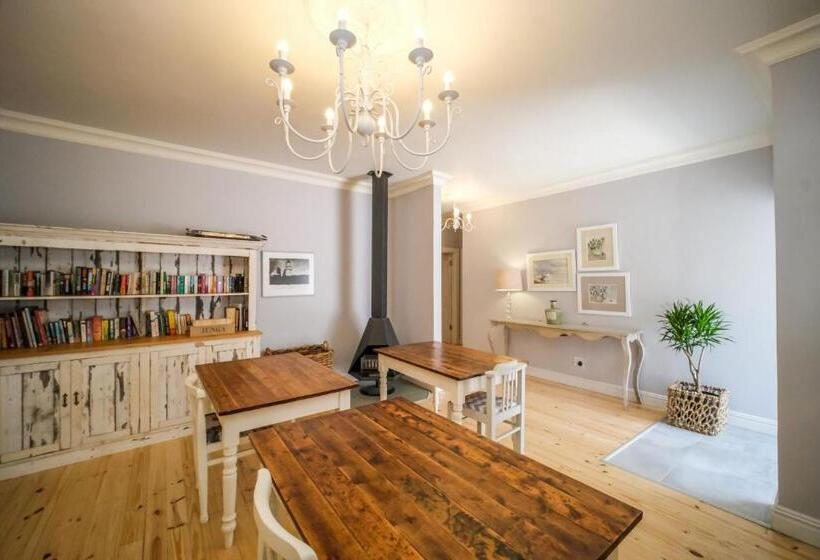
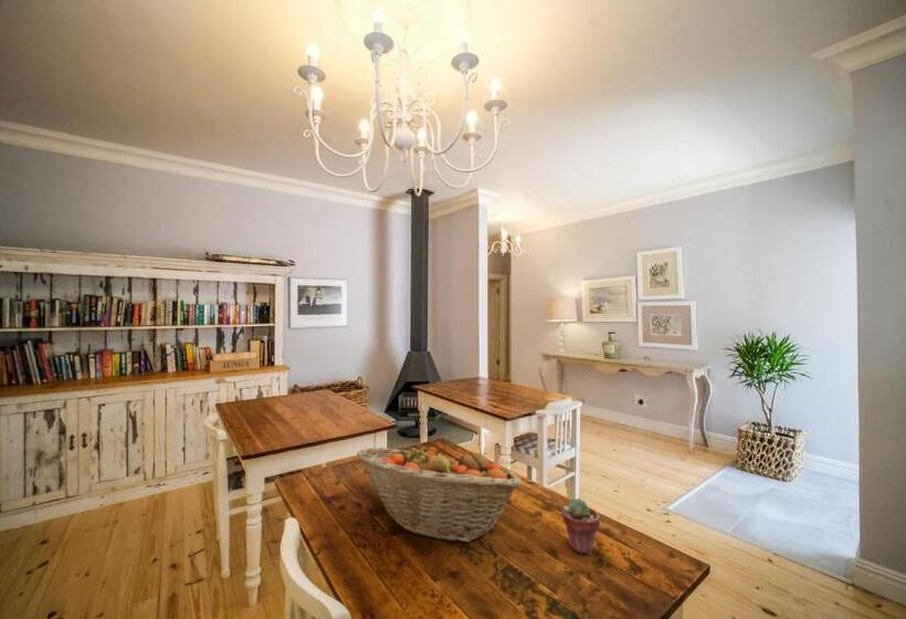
+ fruit basket (436, 478)
+ potted succulent (580, 522)
